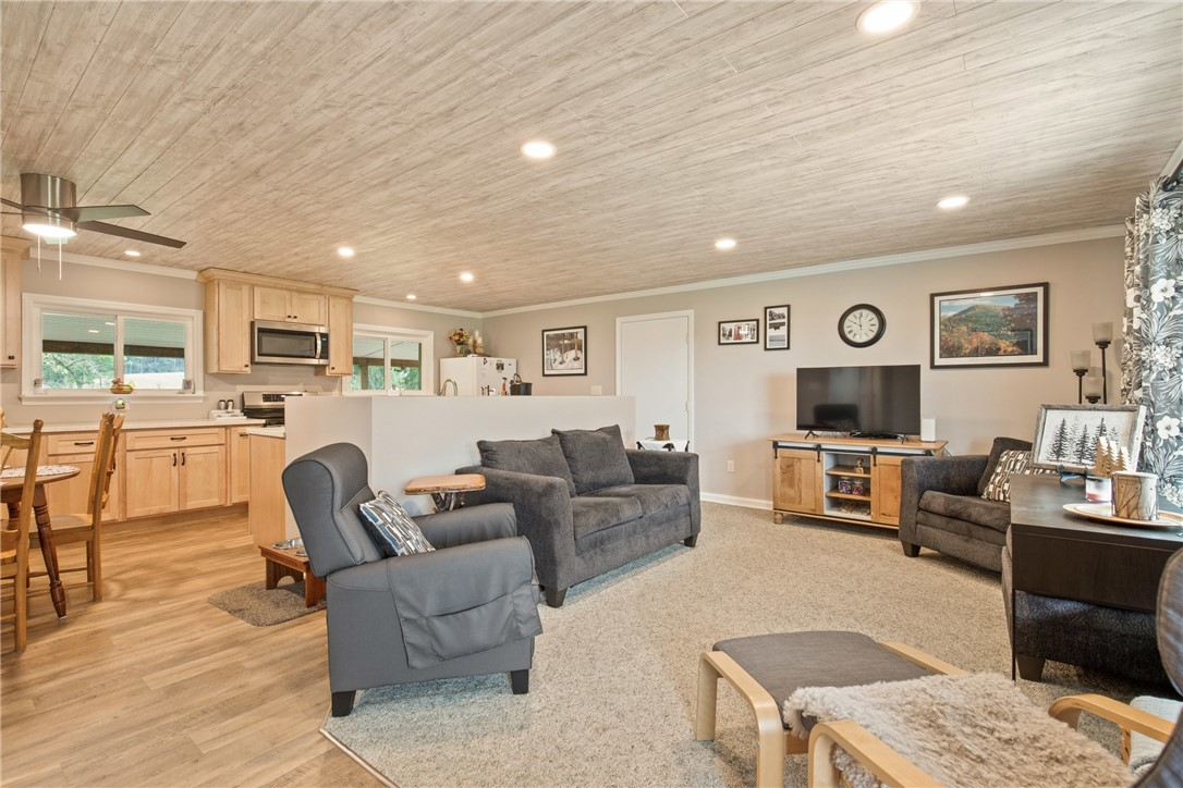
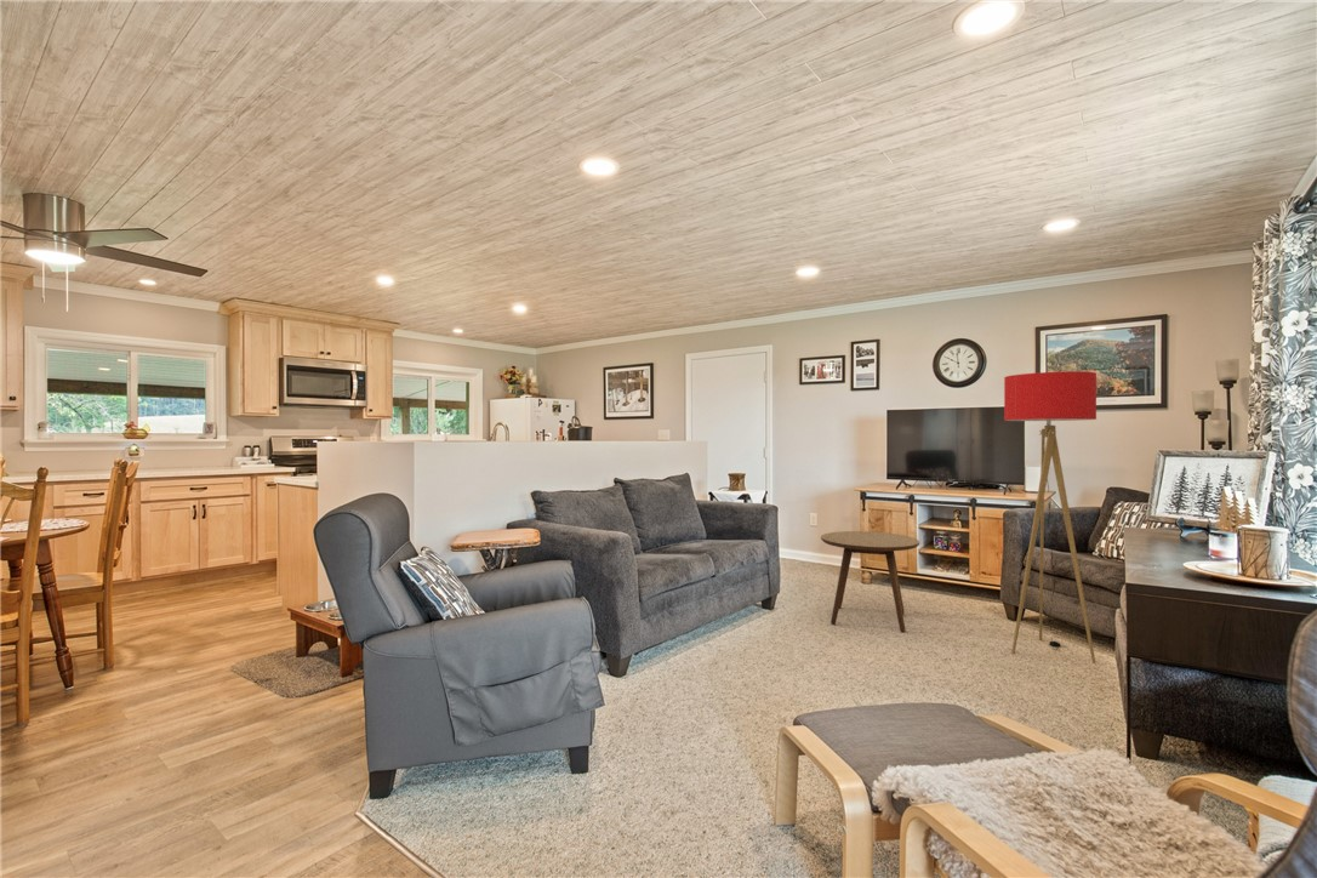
+ floor lamp (1049, 513)
+ side table (889, 574)
